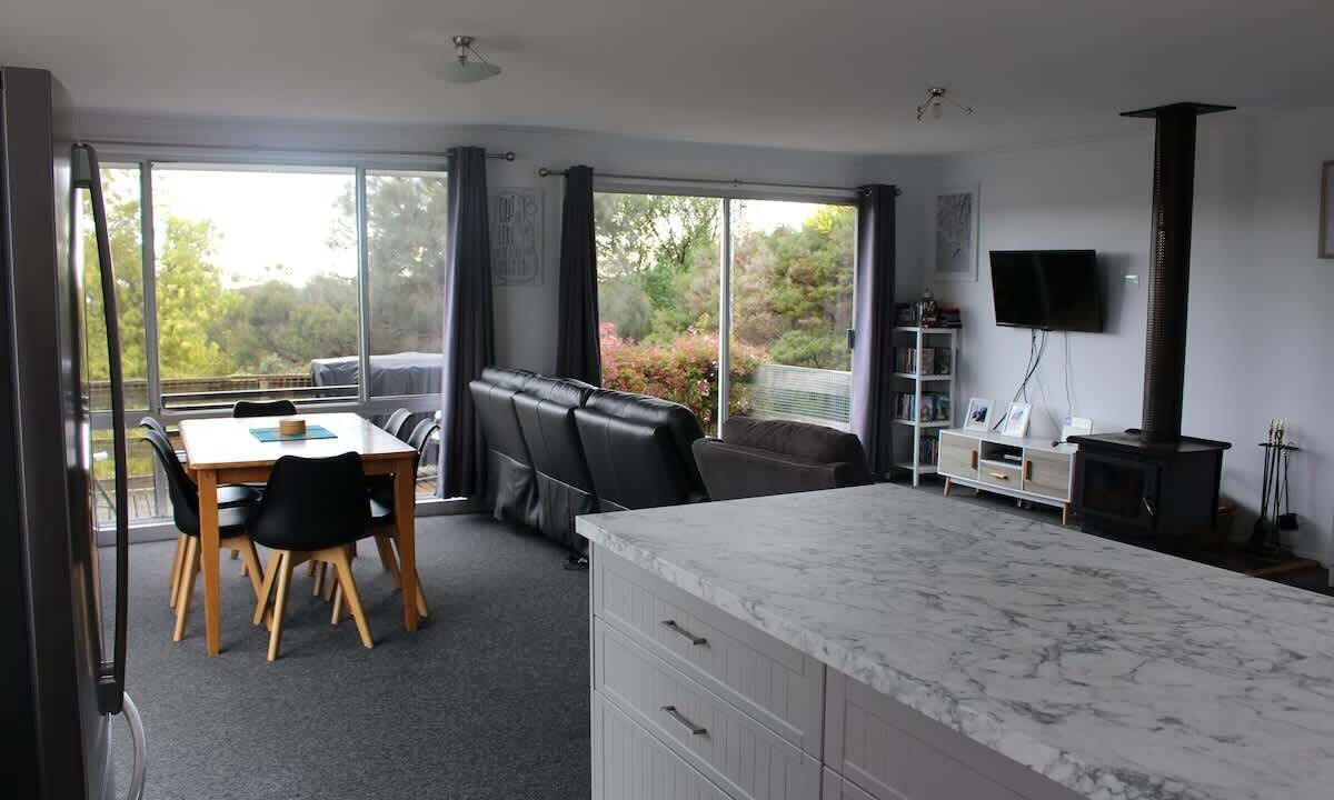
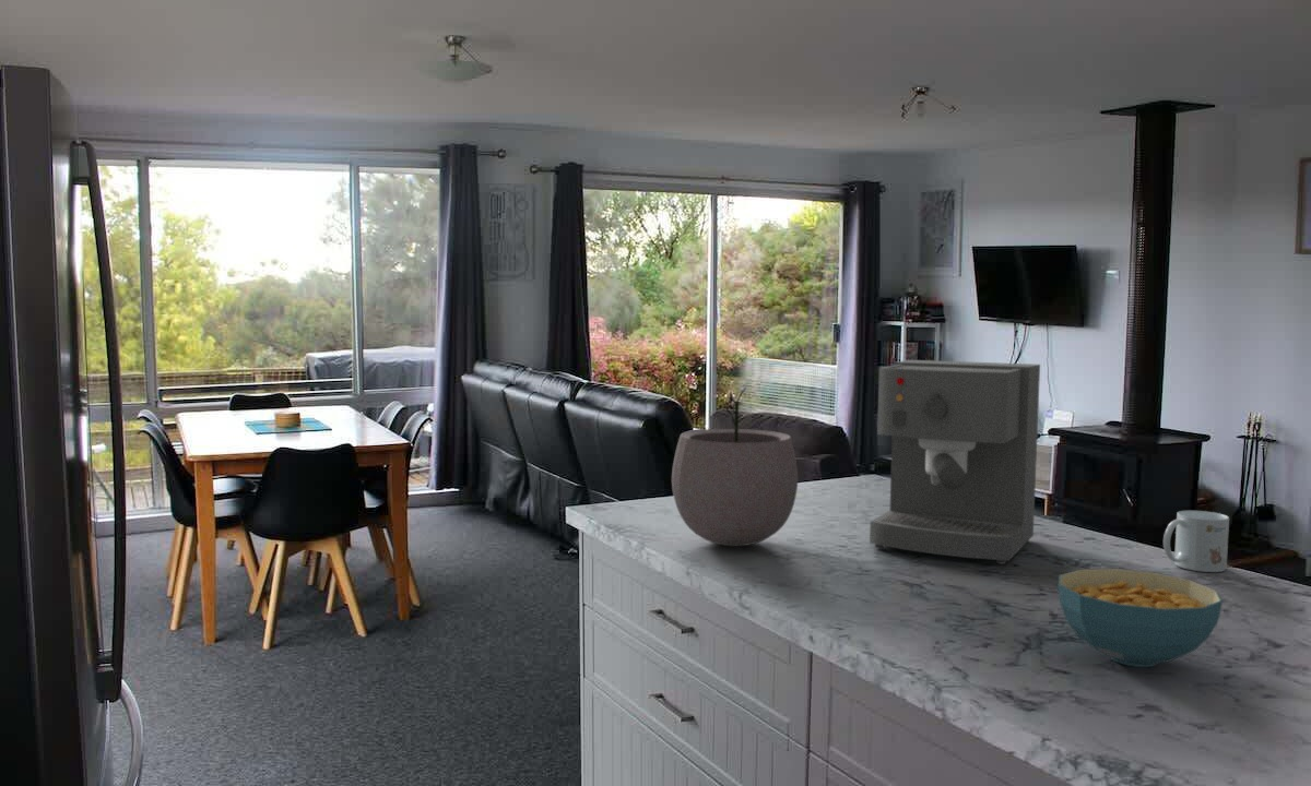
+ coffee maker (964, 456)
+ plant pot (734, 465)
+ cereal bowl (1135, 623)
+ mug (1192, 540)
